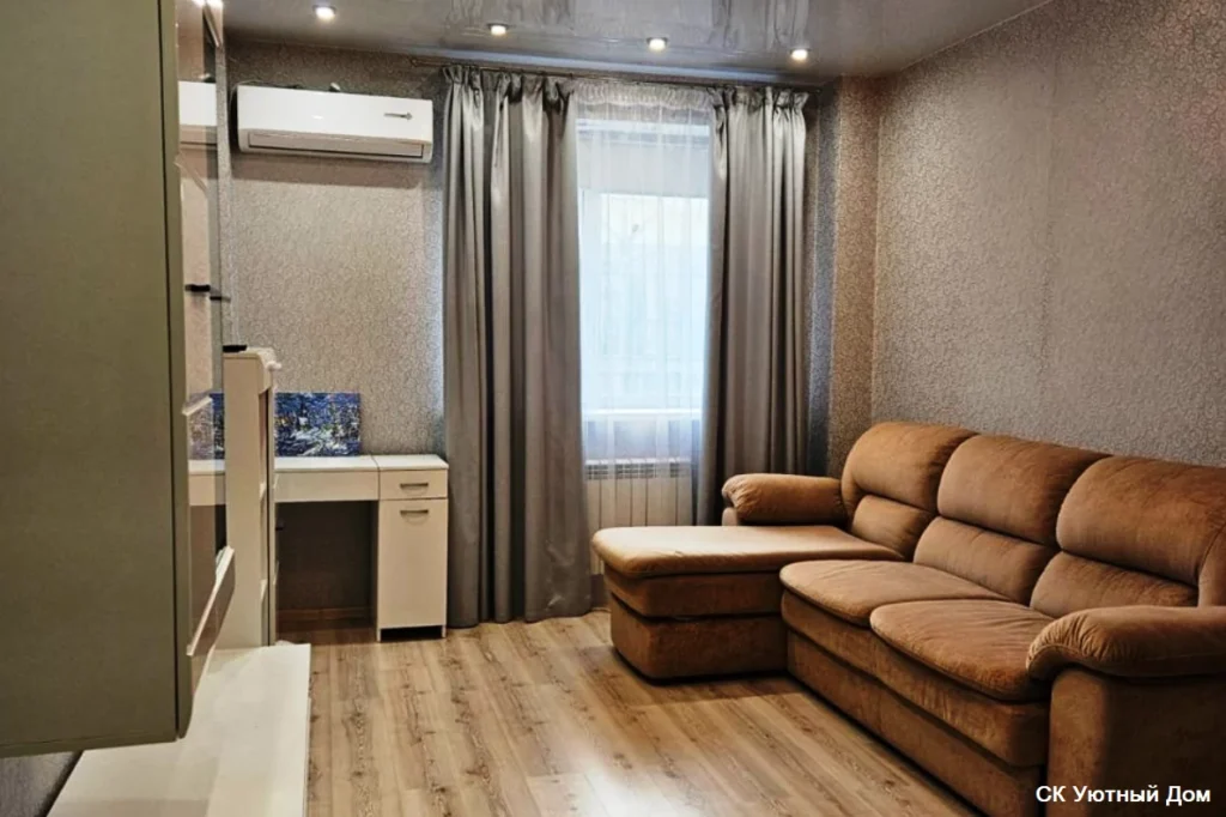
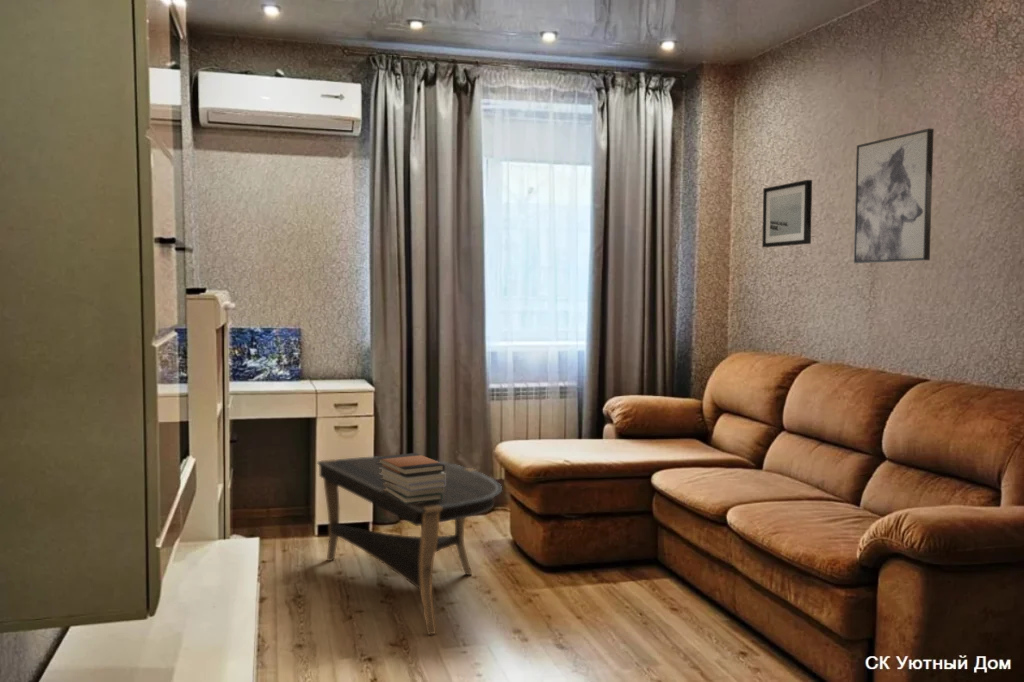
+ wall art (786, 215)
+ book stack (411, 477)
+ wall art (891, 199)
+ coffee table (421, 529)
